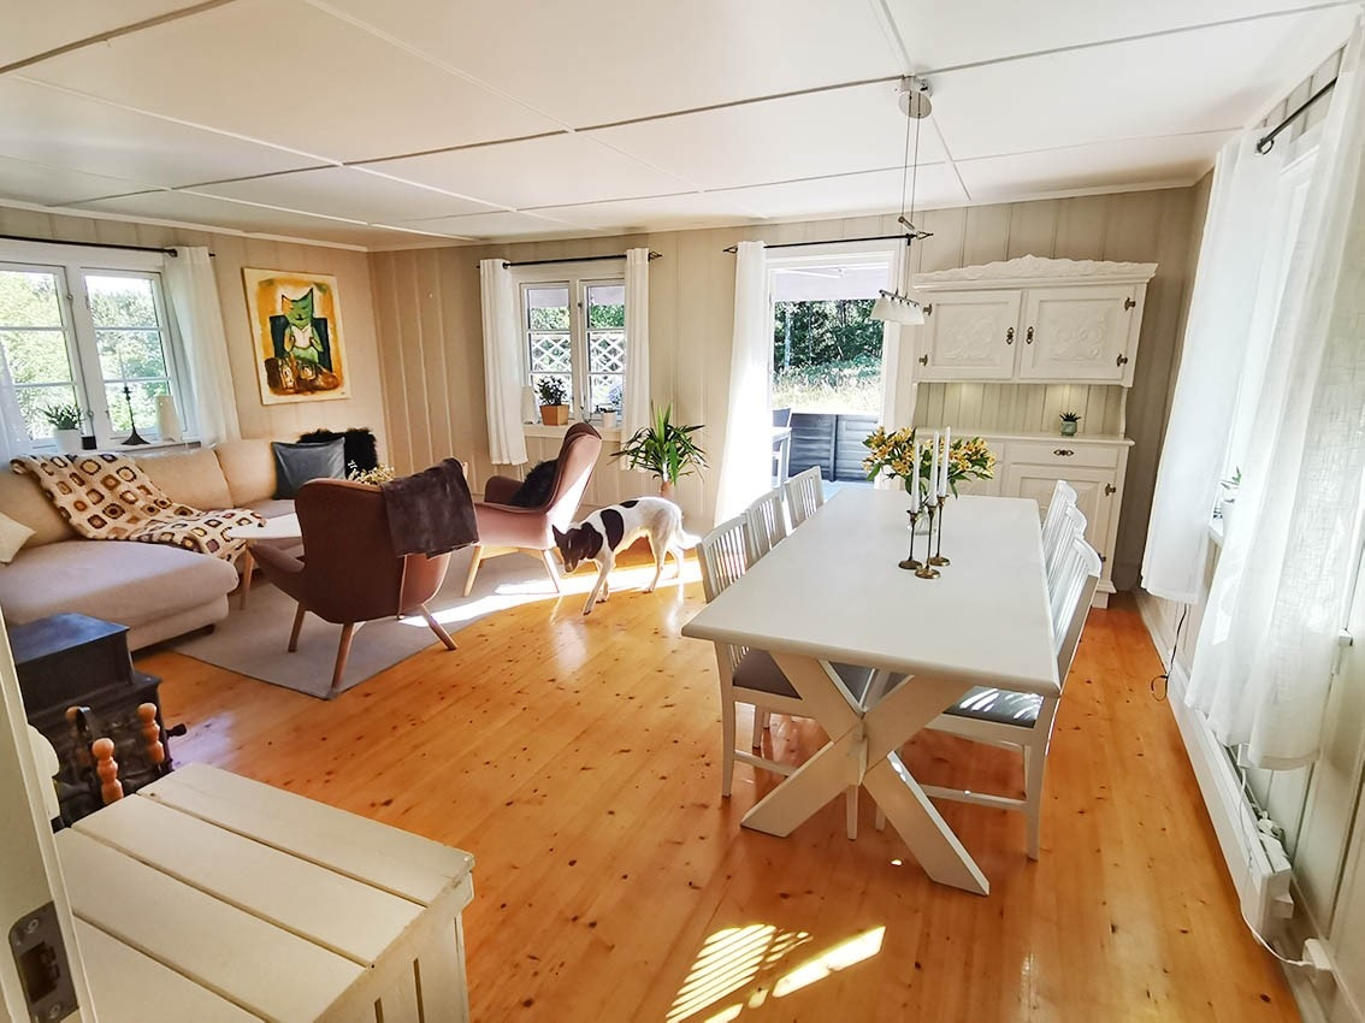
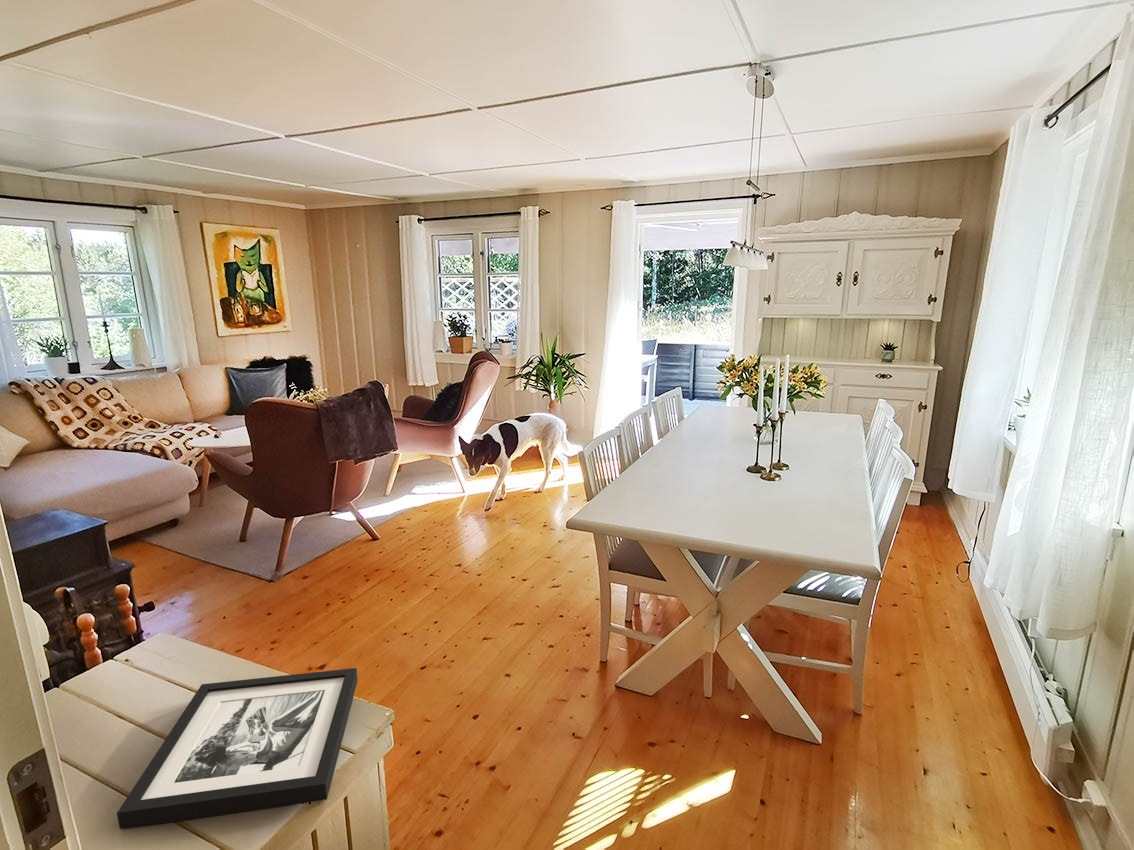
+ picture frame (257, 735)
